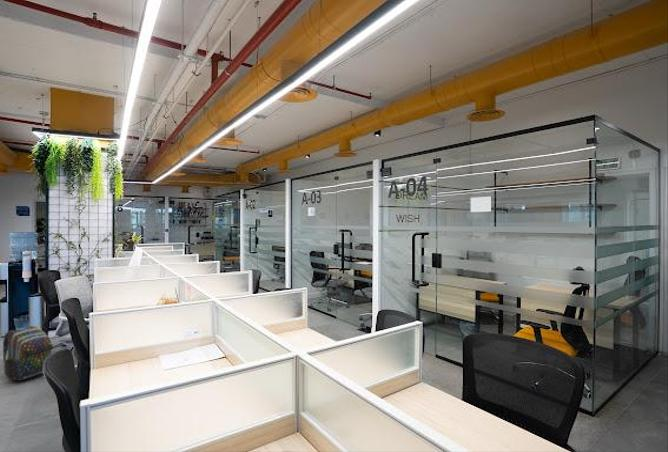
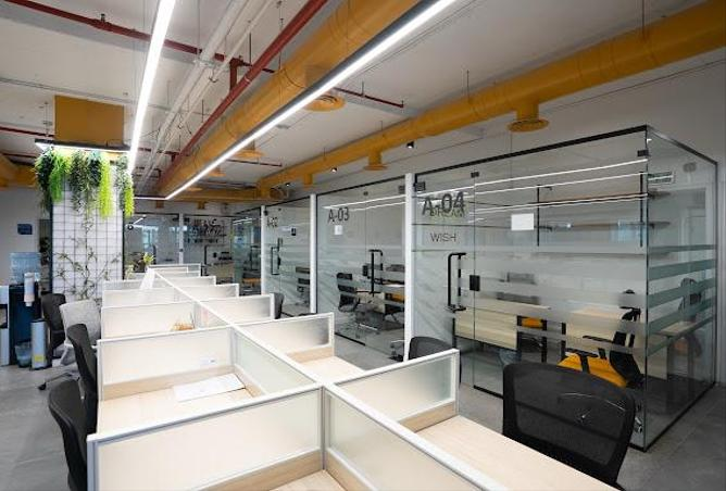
- backpack (27, 352)
